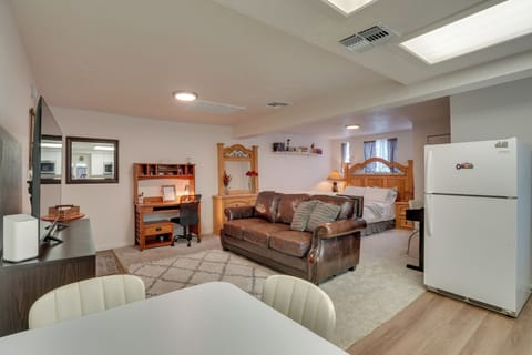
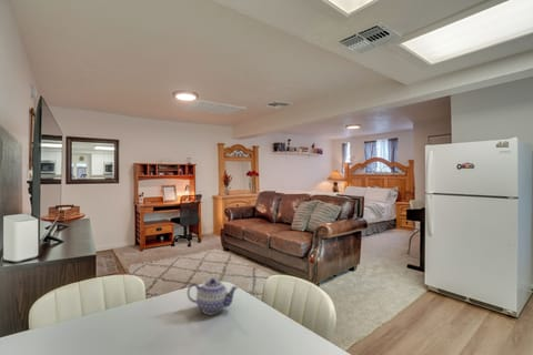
+ teapot (212, 294)
